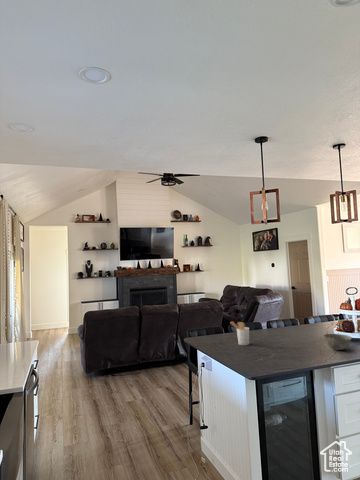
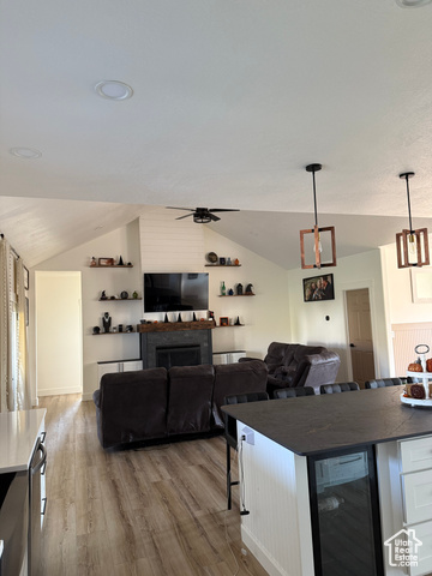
- bowl (337, 342)
- utensil holder (239, 332)
